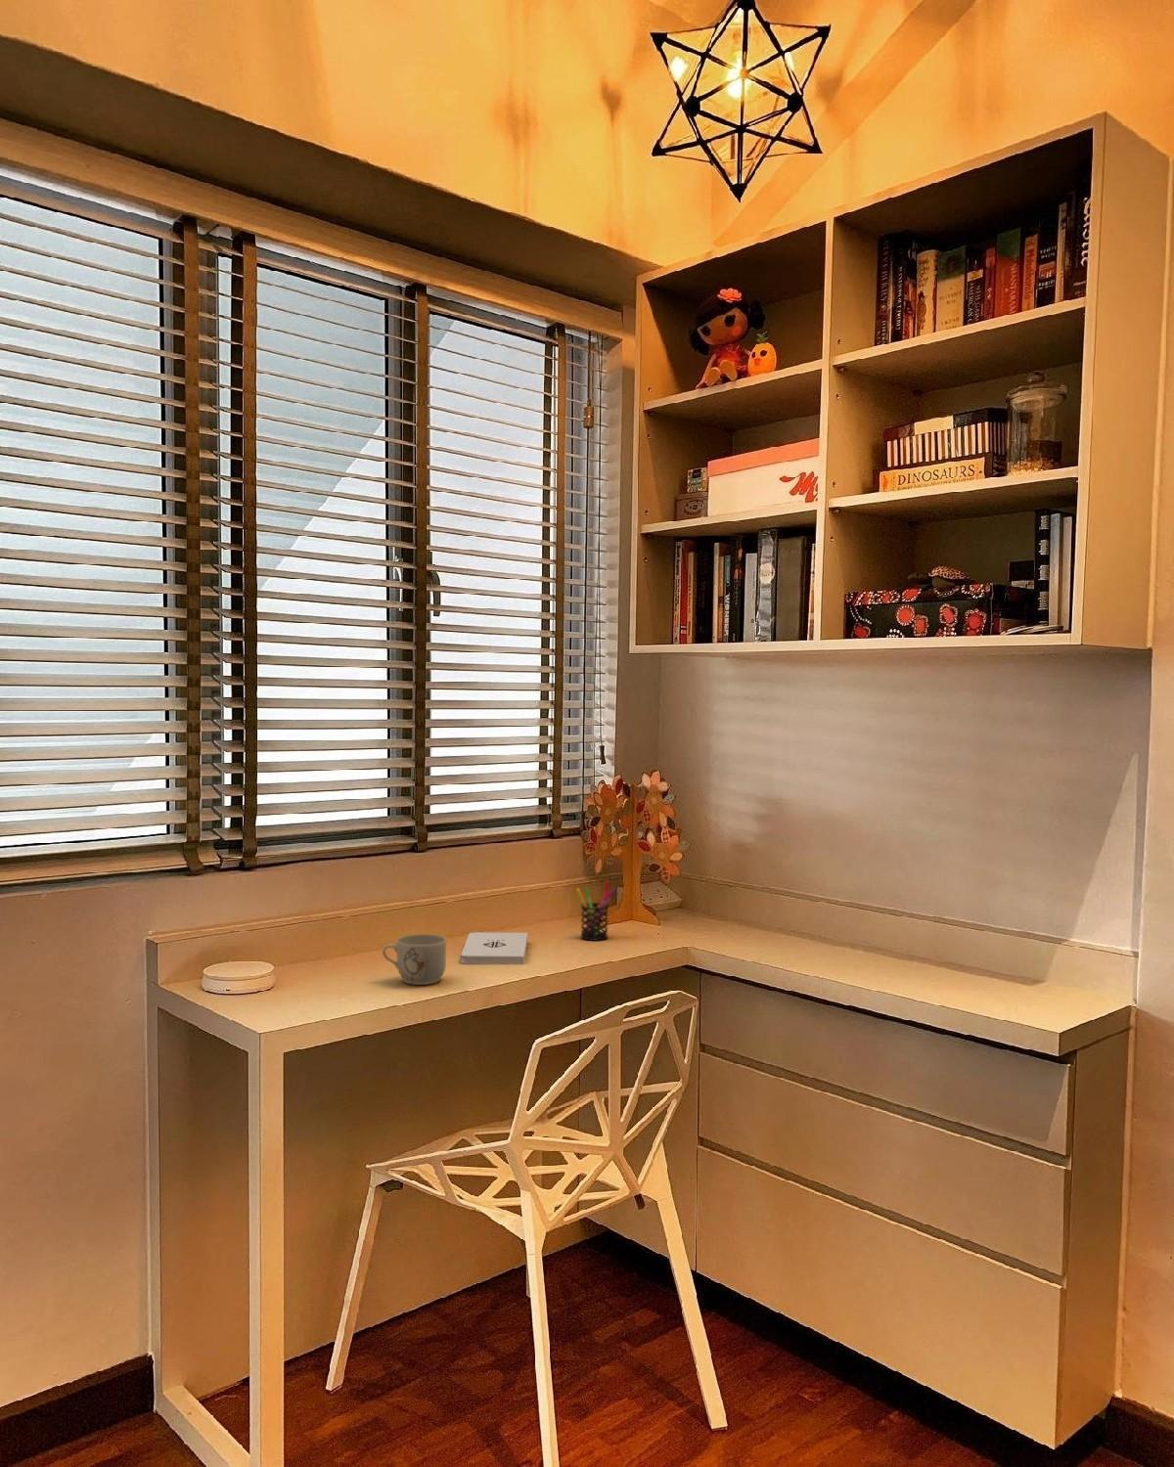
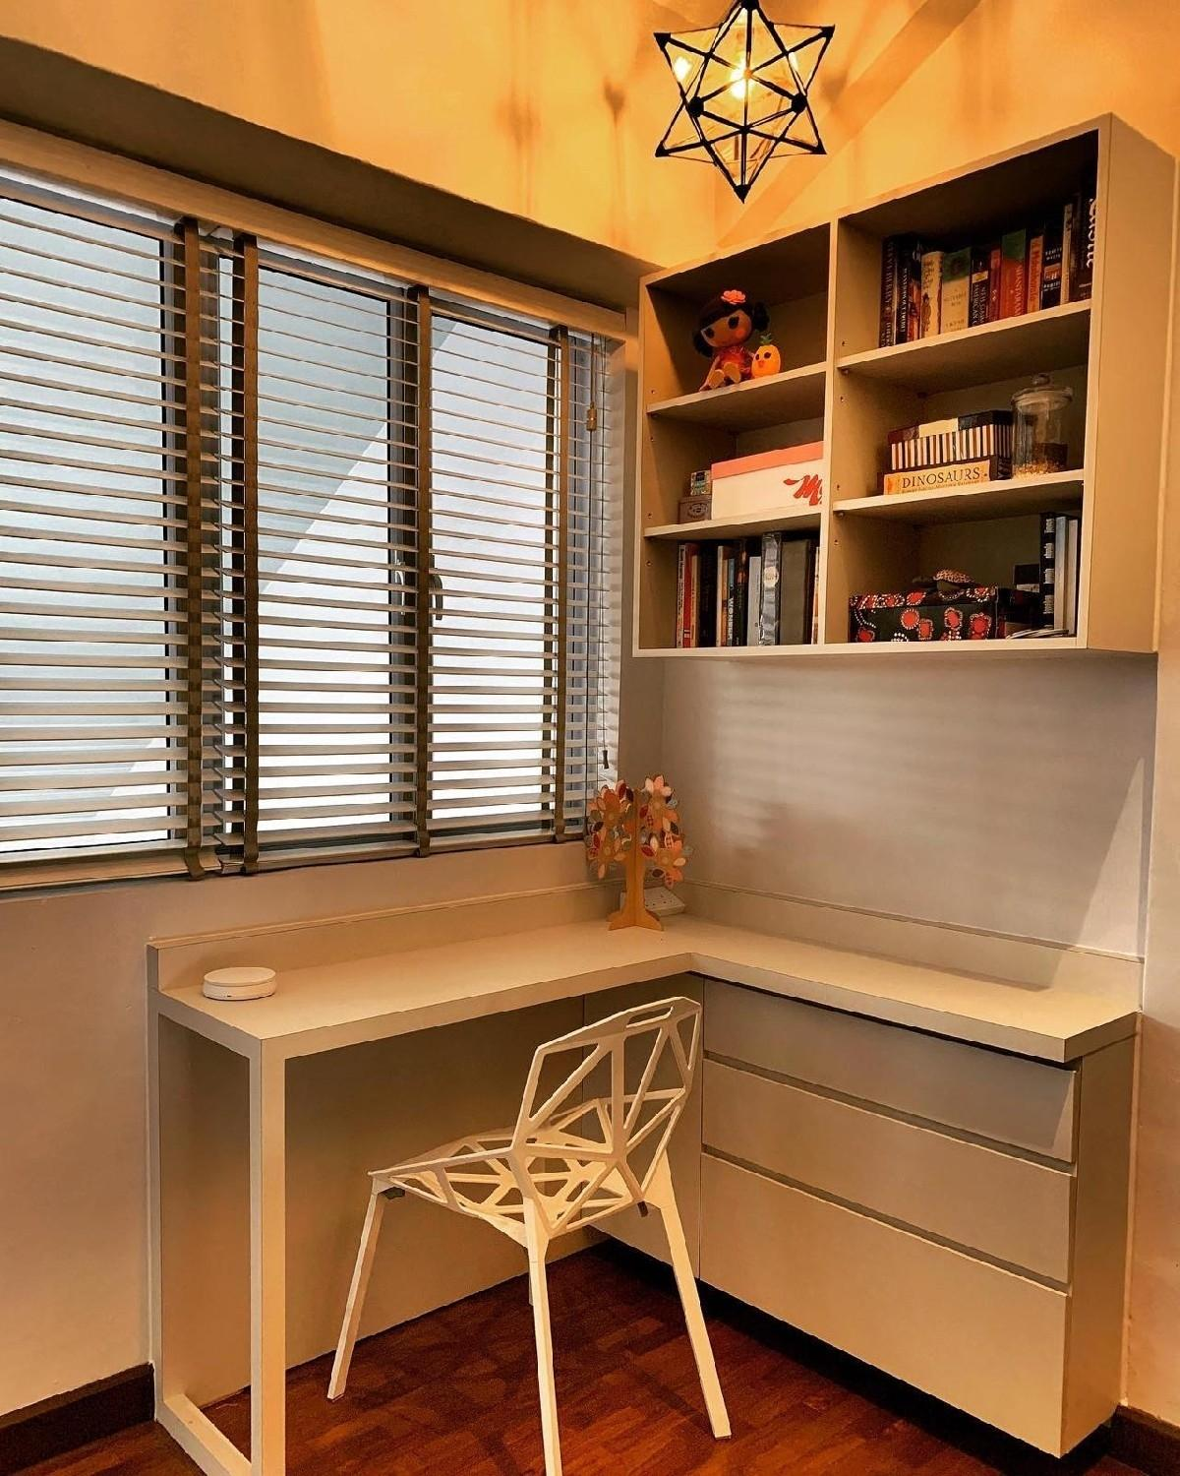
- pen holder (594, 909)
- mug (413, 959)
- notepad (495, 947)
